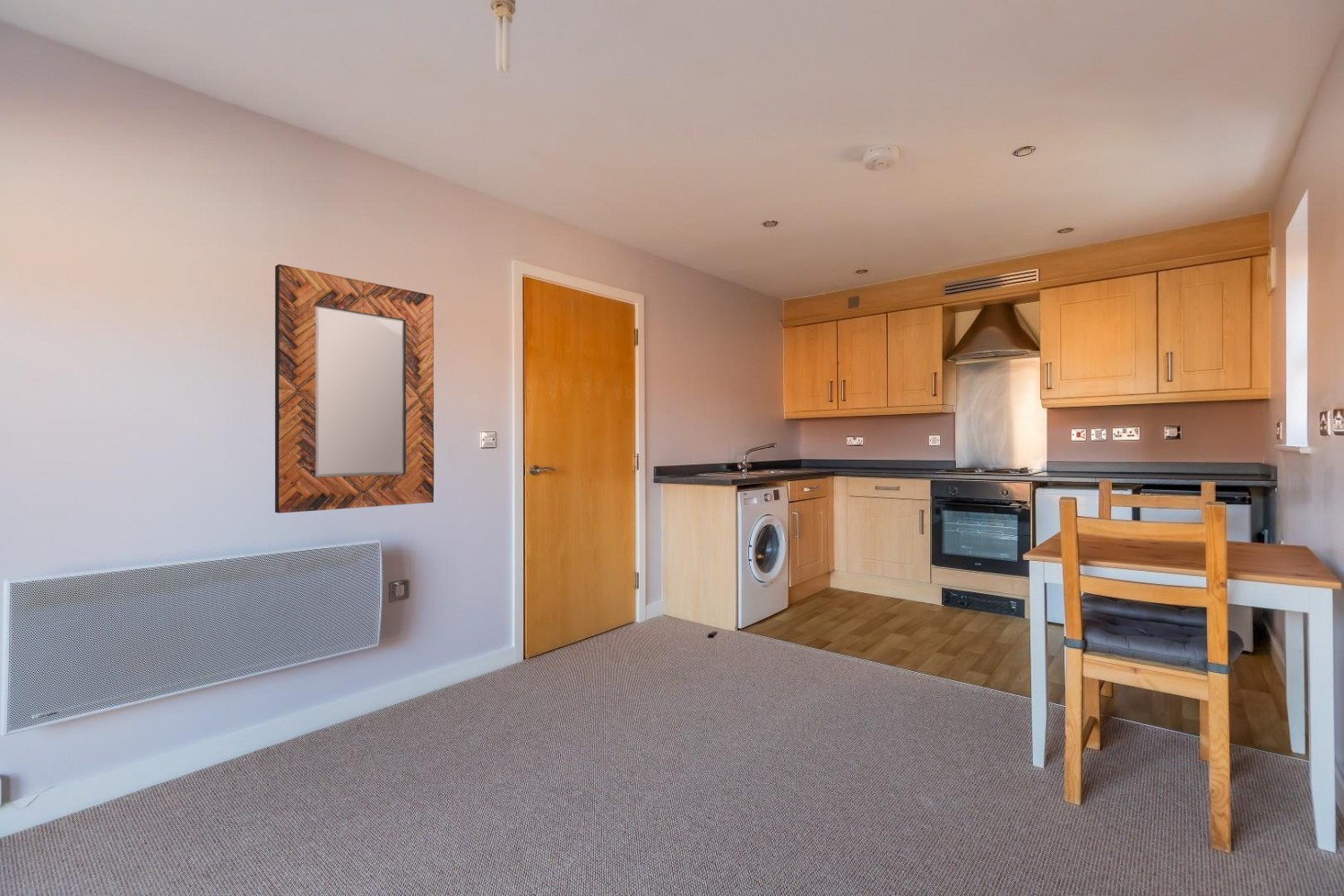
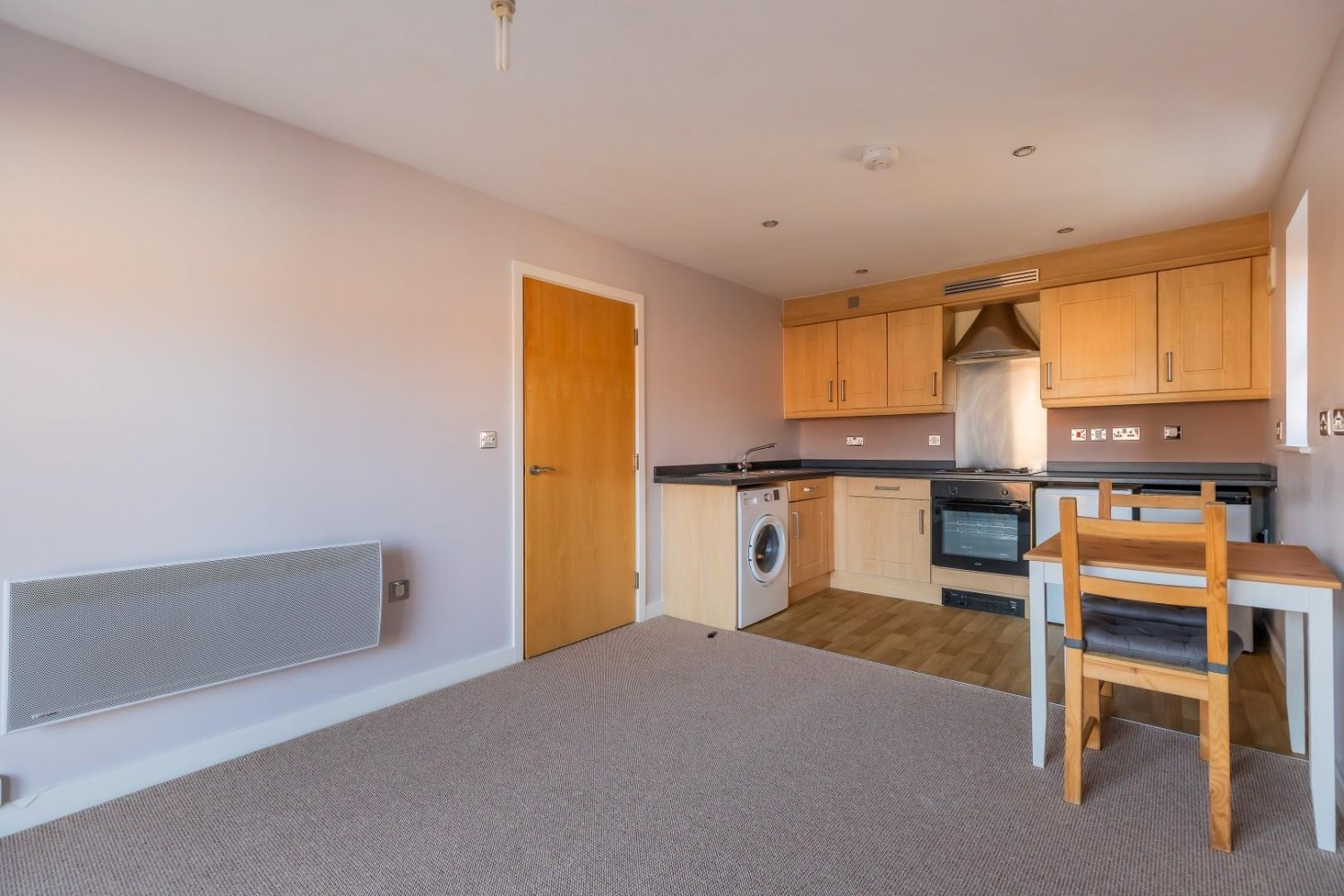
- home mirror (361, 394)
